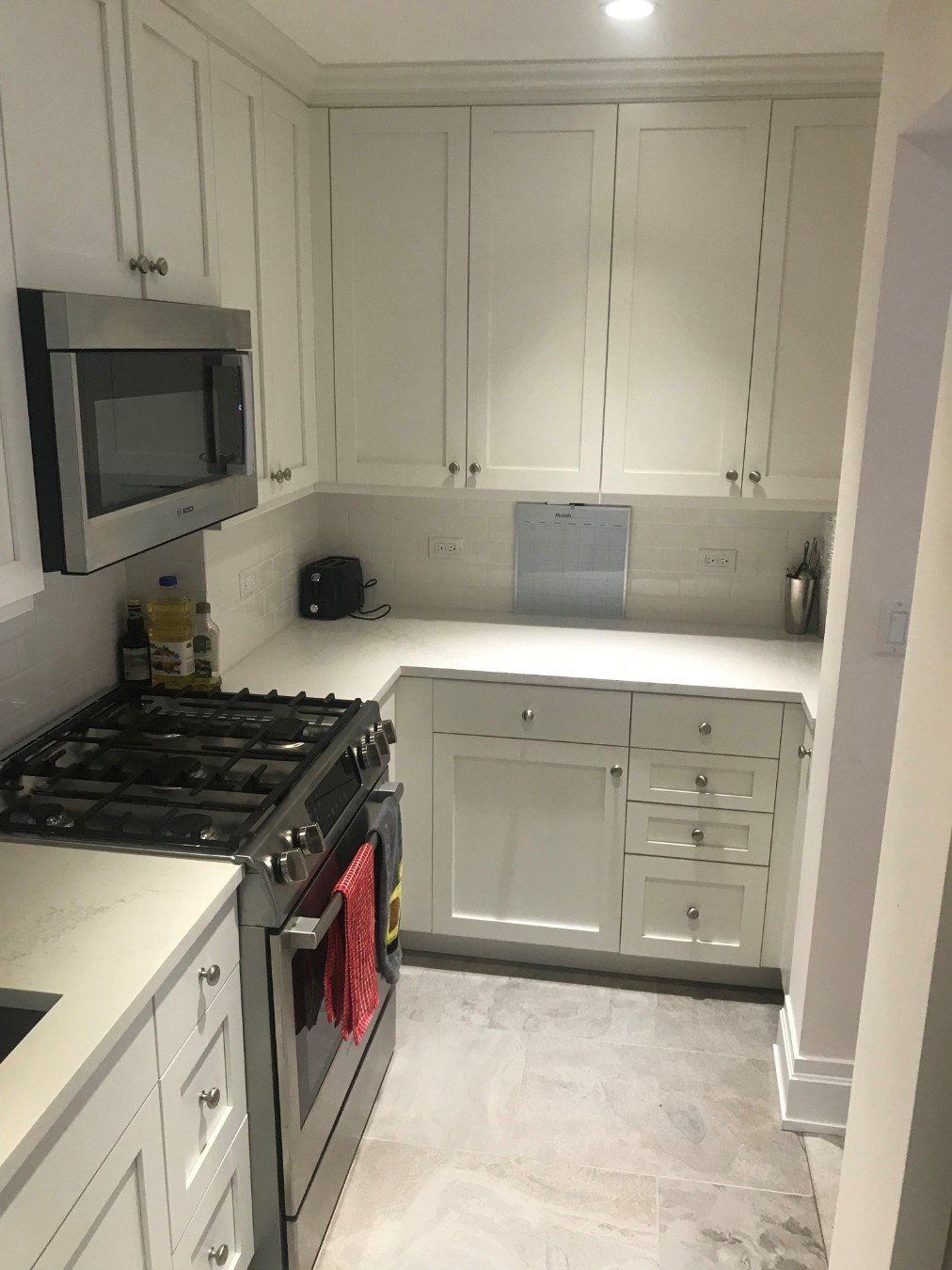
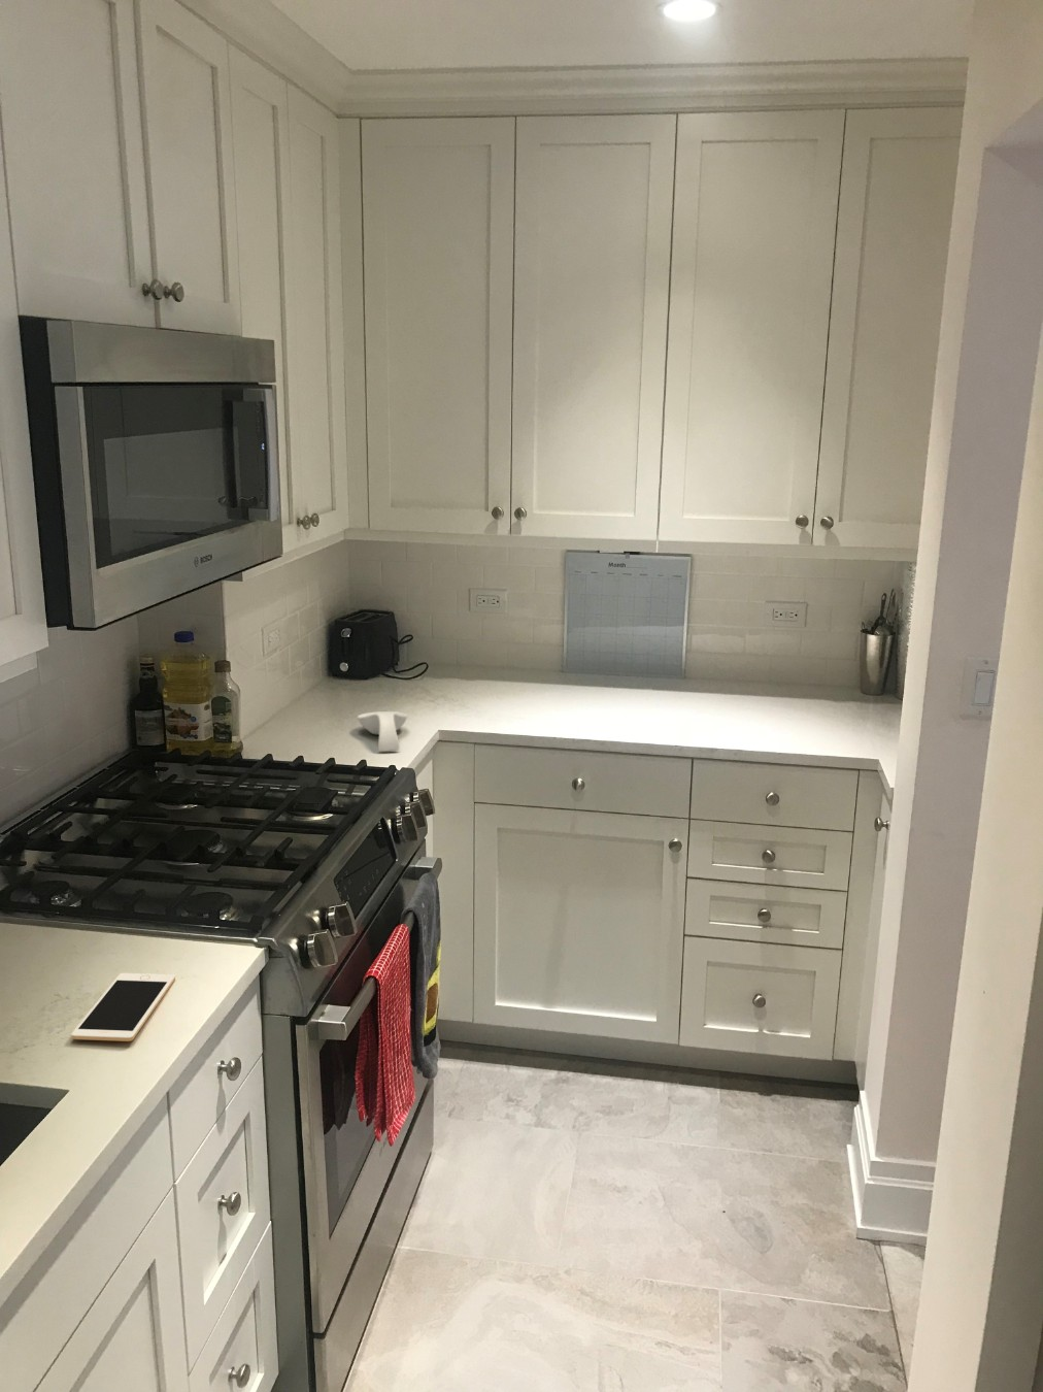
+ cell phone (126, 1005)
+ spoon rest (385, 722)
